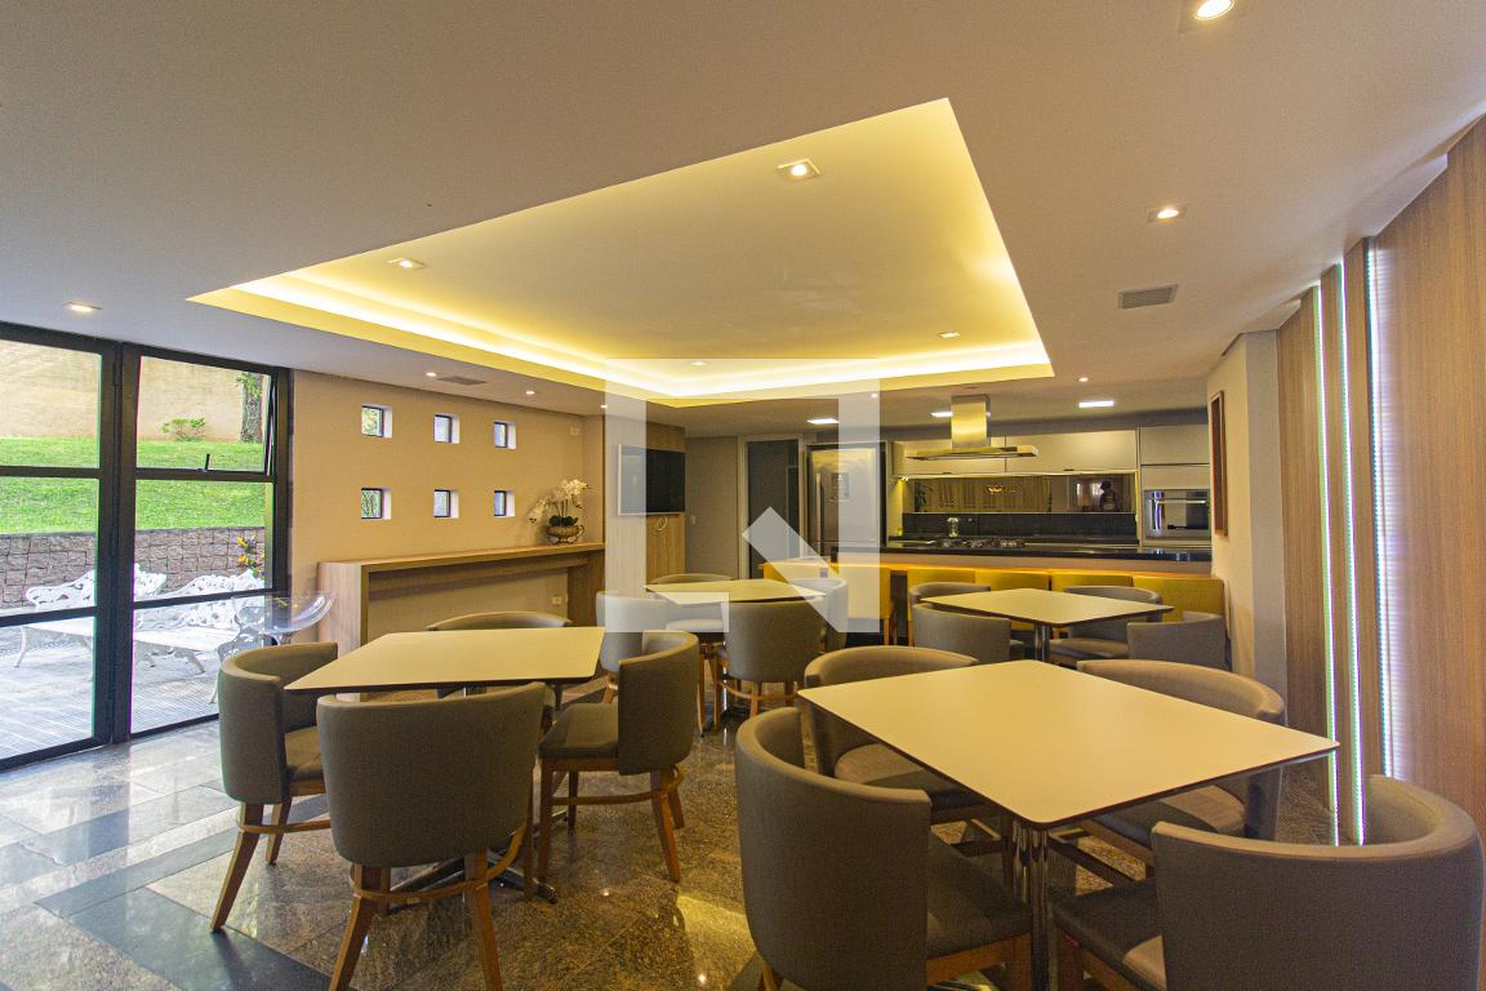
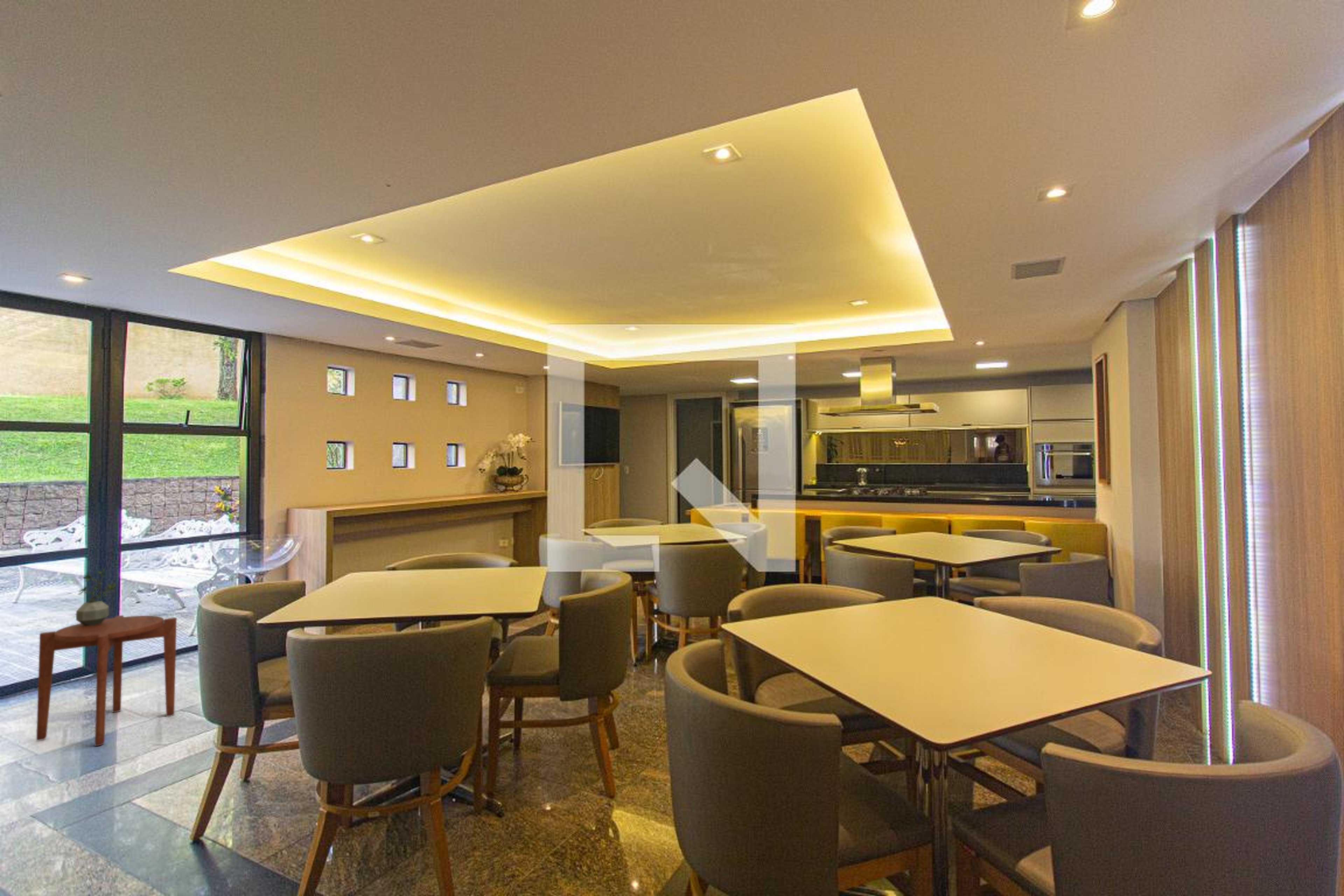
+ side table (113, 676)
+ potted plant (97, 596)
